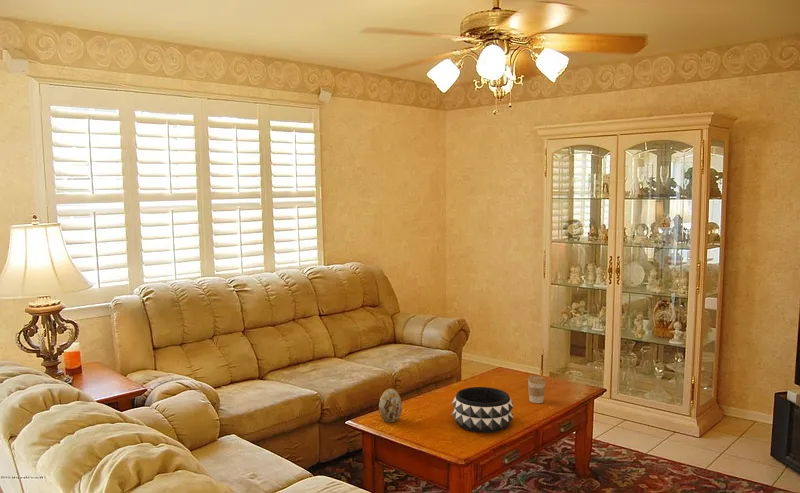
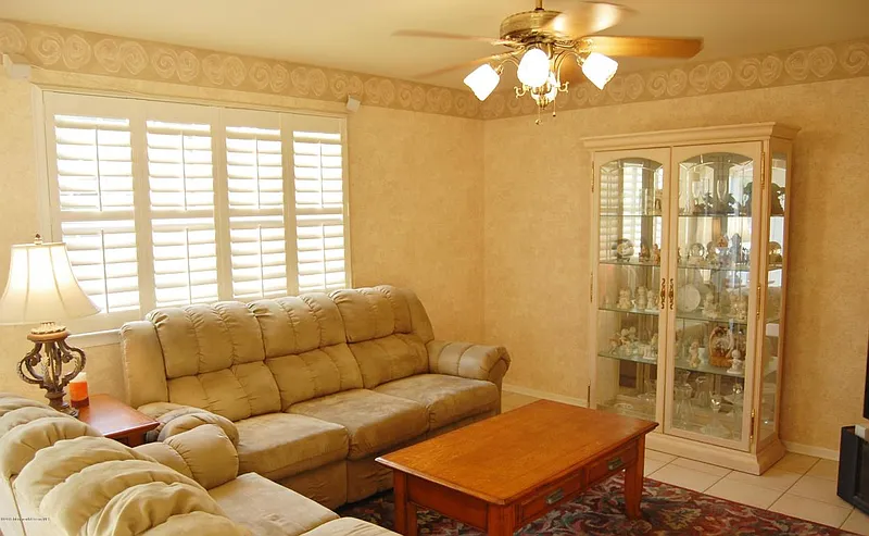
- decorative egg (390, 404)
- decorative bowl (482, 408)
- coffee cup (536, 388)
